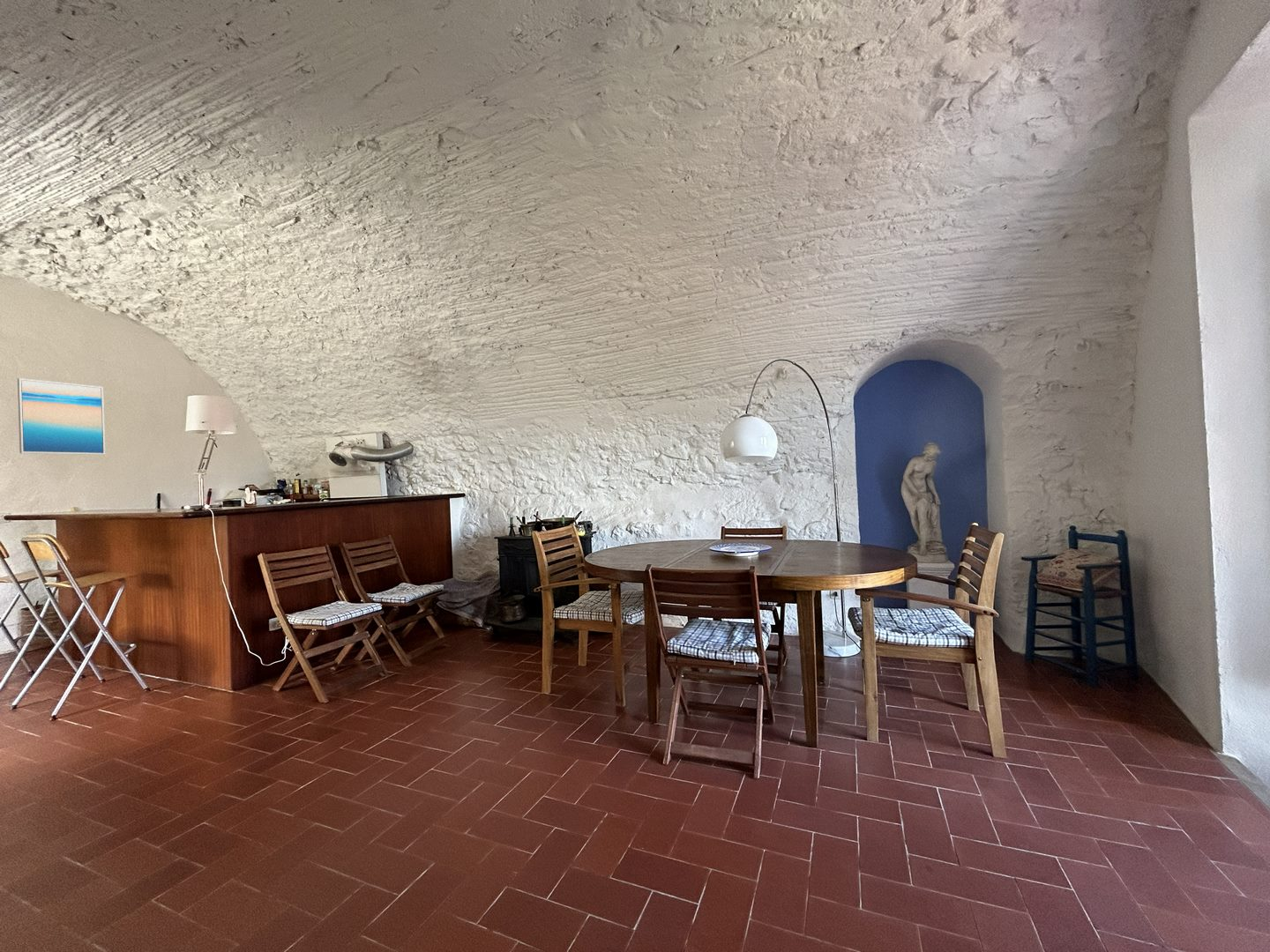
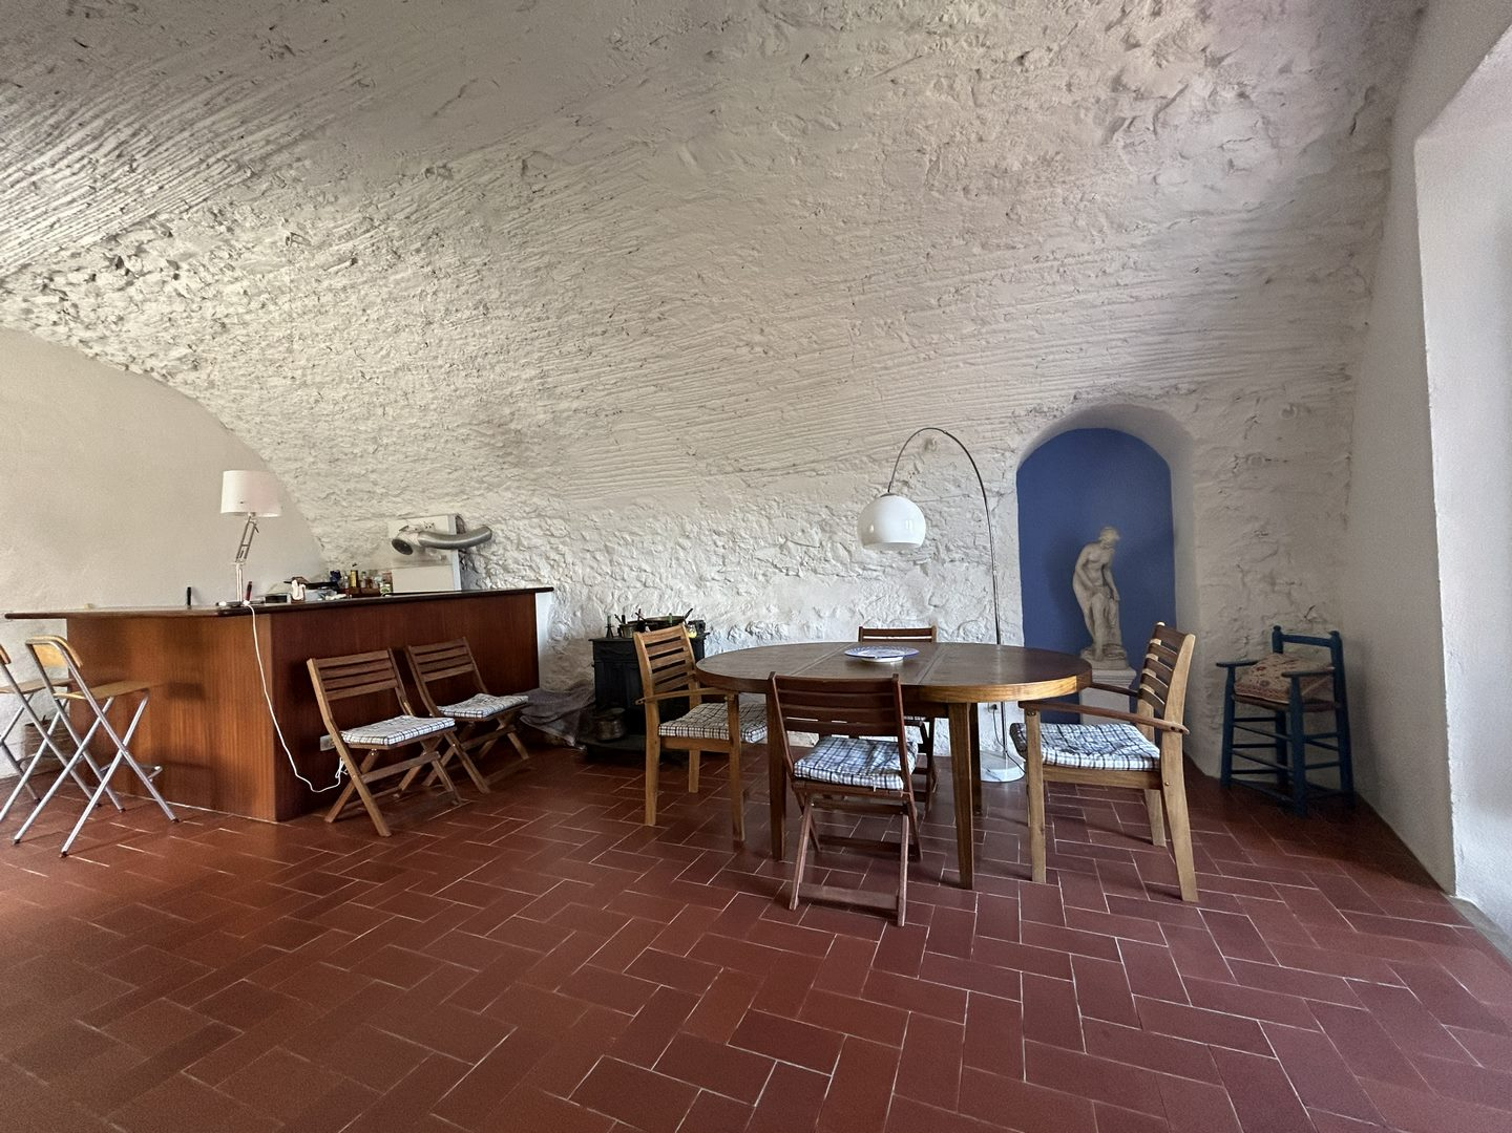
- wall art (63, 418)
